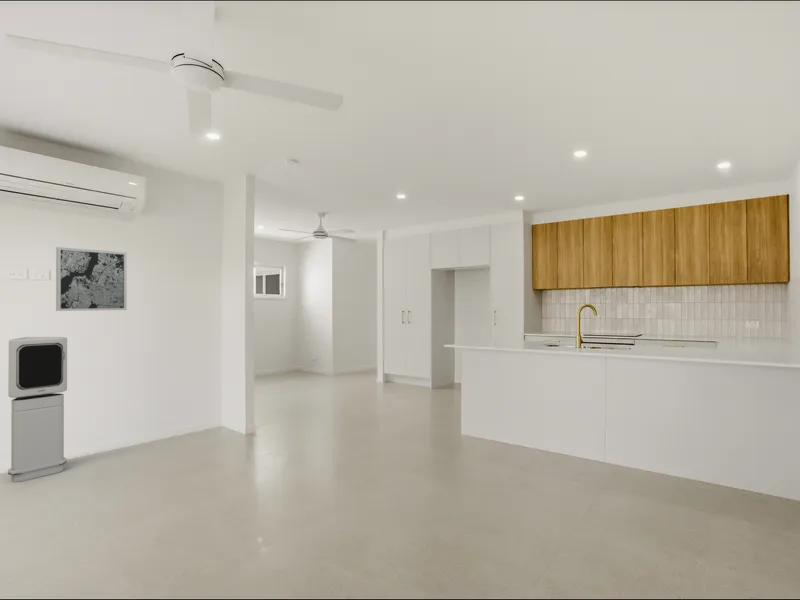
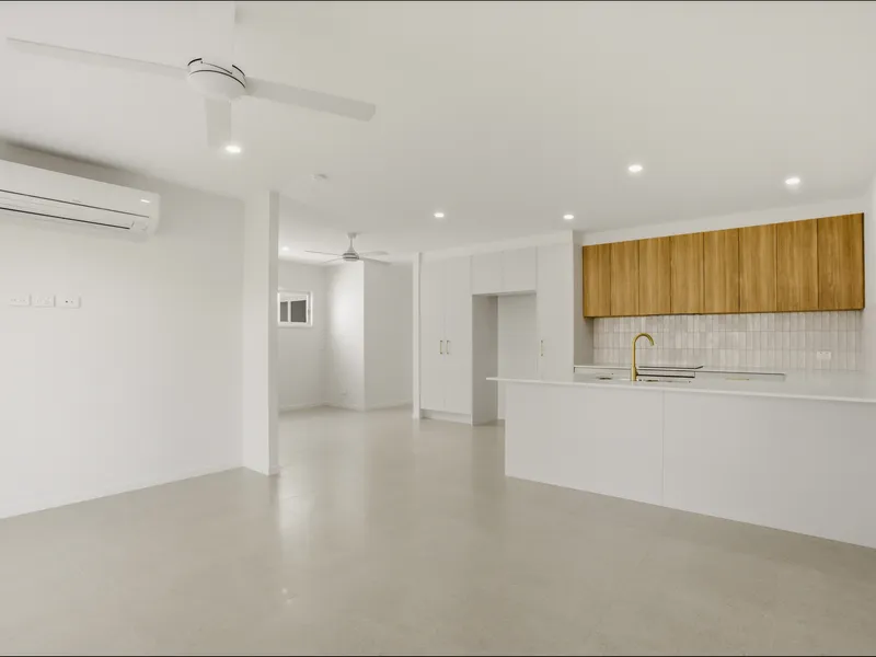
- air purifier (34, 404)
- wall art (93, 280)
